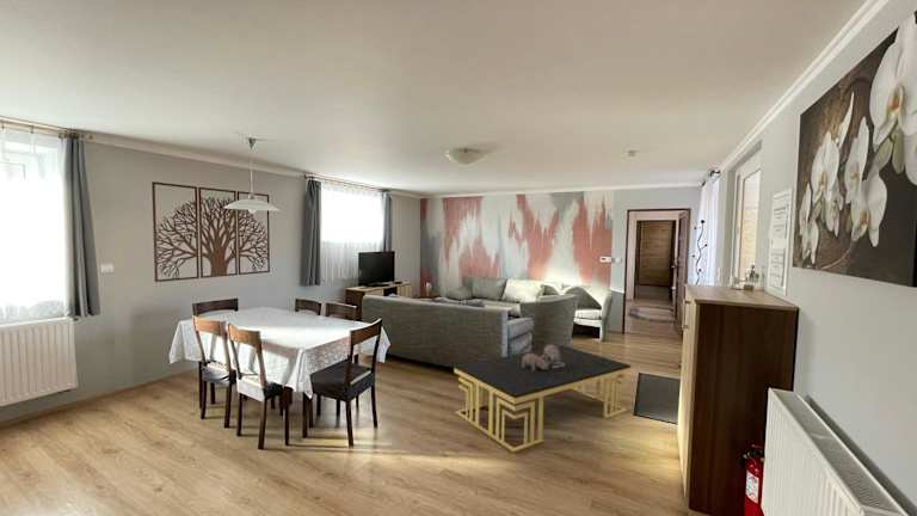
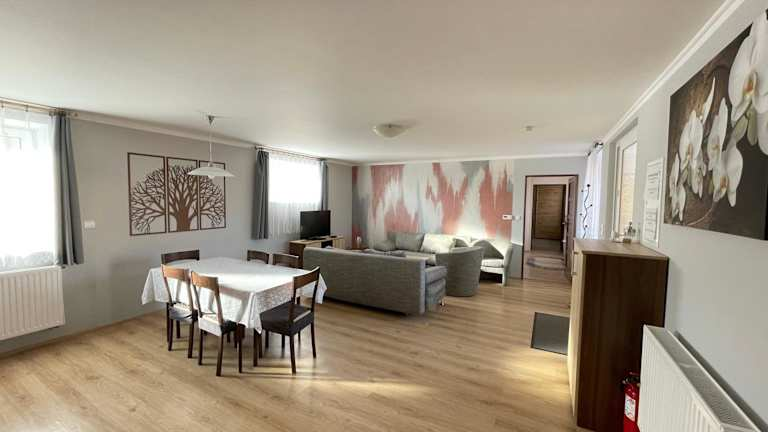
- coffee table (543, 379)
